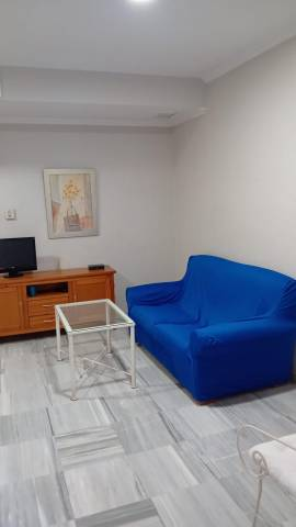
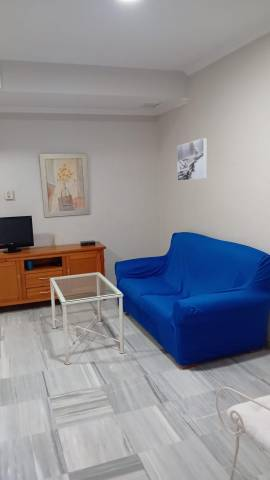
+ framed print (190, 161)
